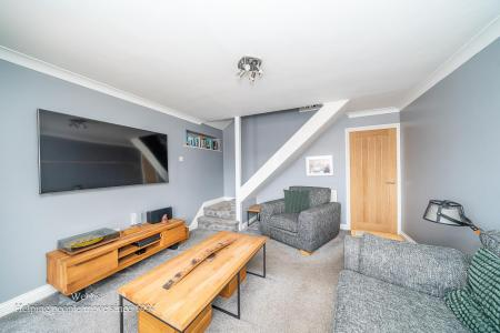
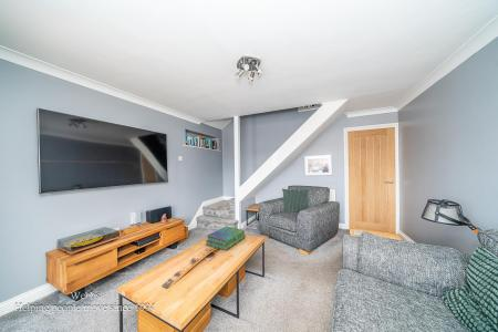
+ stack of books (226, 237)
